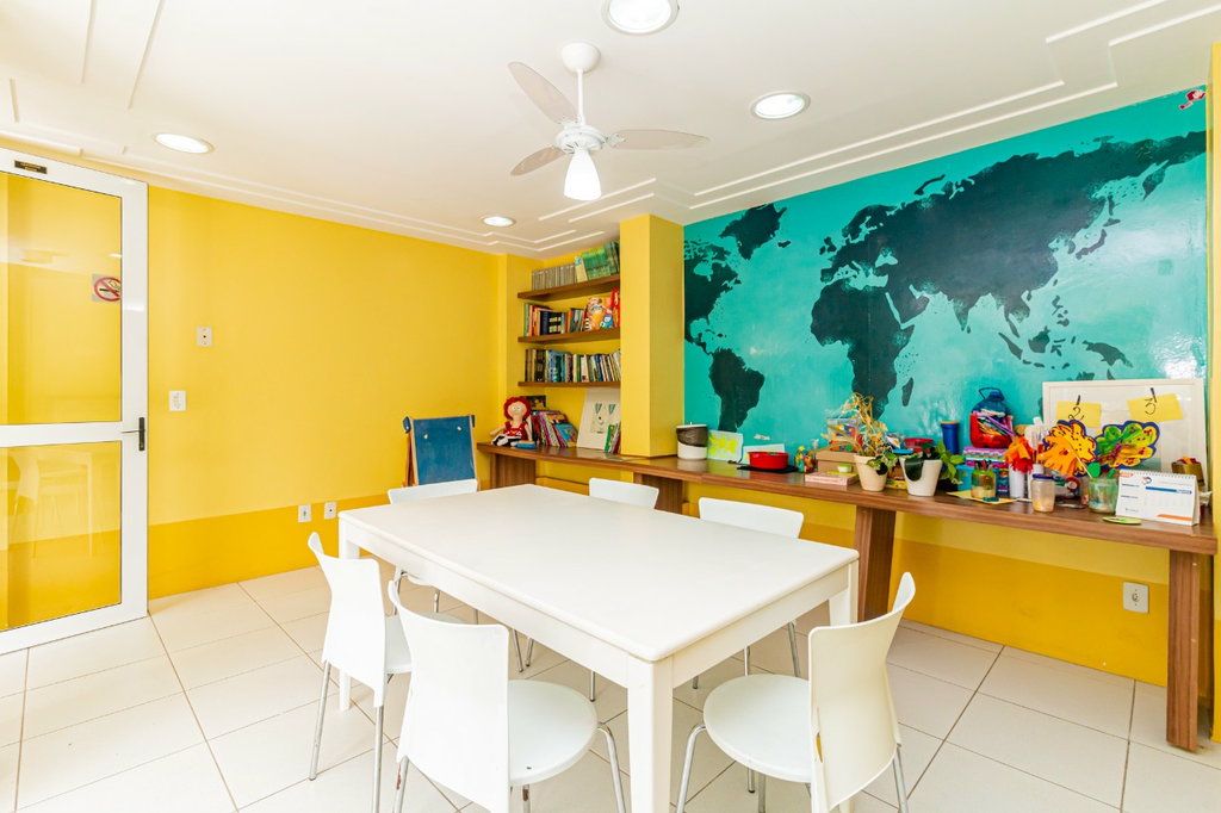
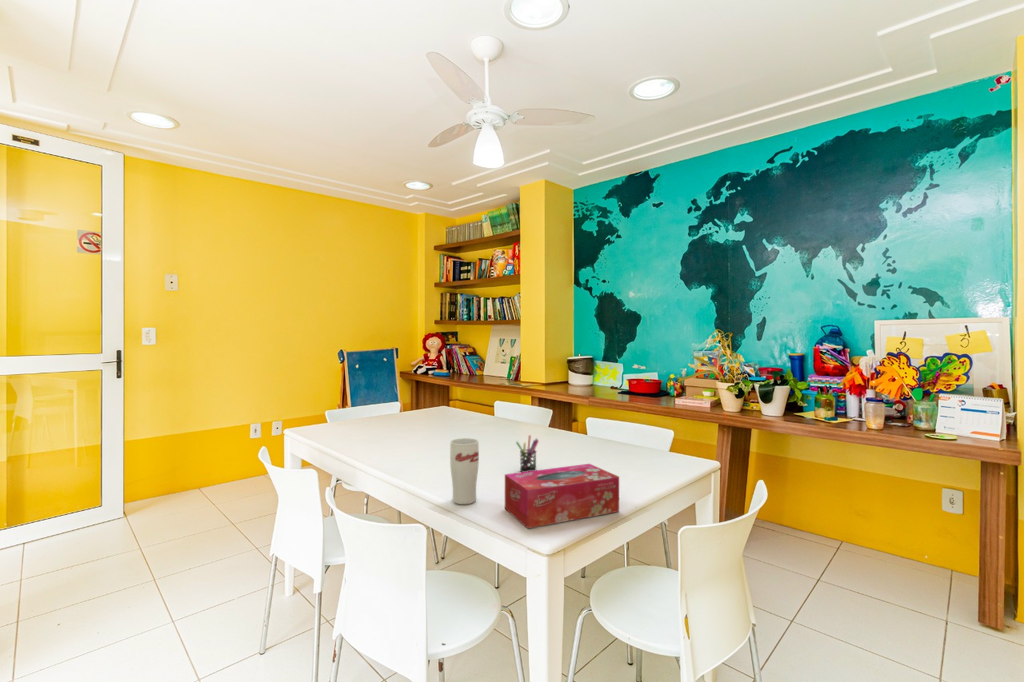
+ pen holder (526, 453)
+ tissue box (561, 492)
+ cup (464, 470)
